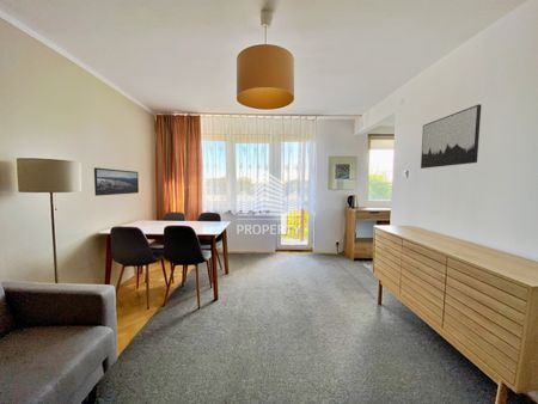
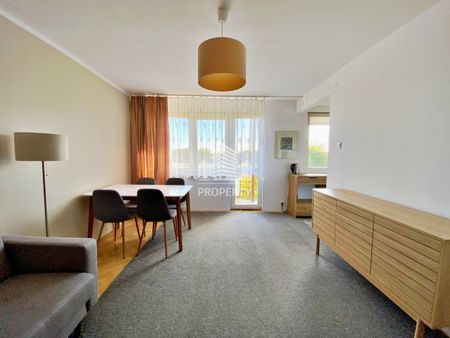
- wall art (446, 141)
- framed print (118, 182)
